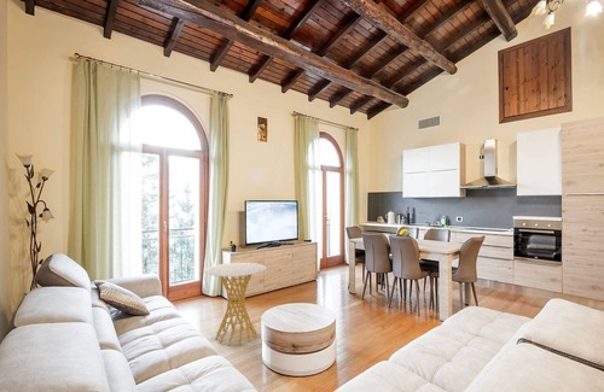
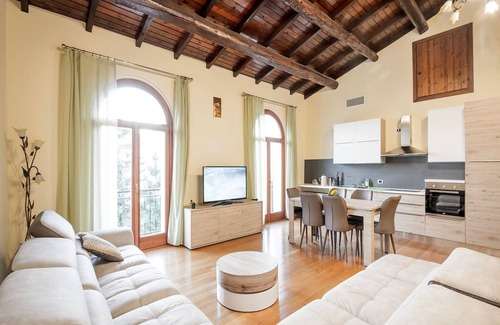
- side table (236, 302)
